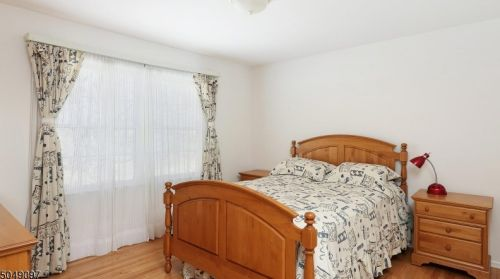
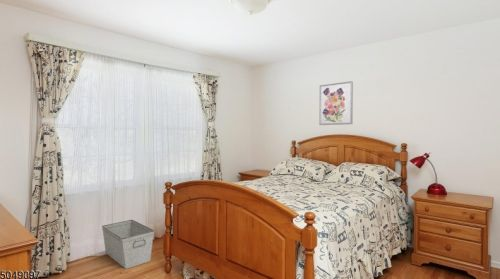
+ wall art (335, 104)
+ storage bin (127, 242)
